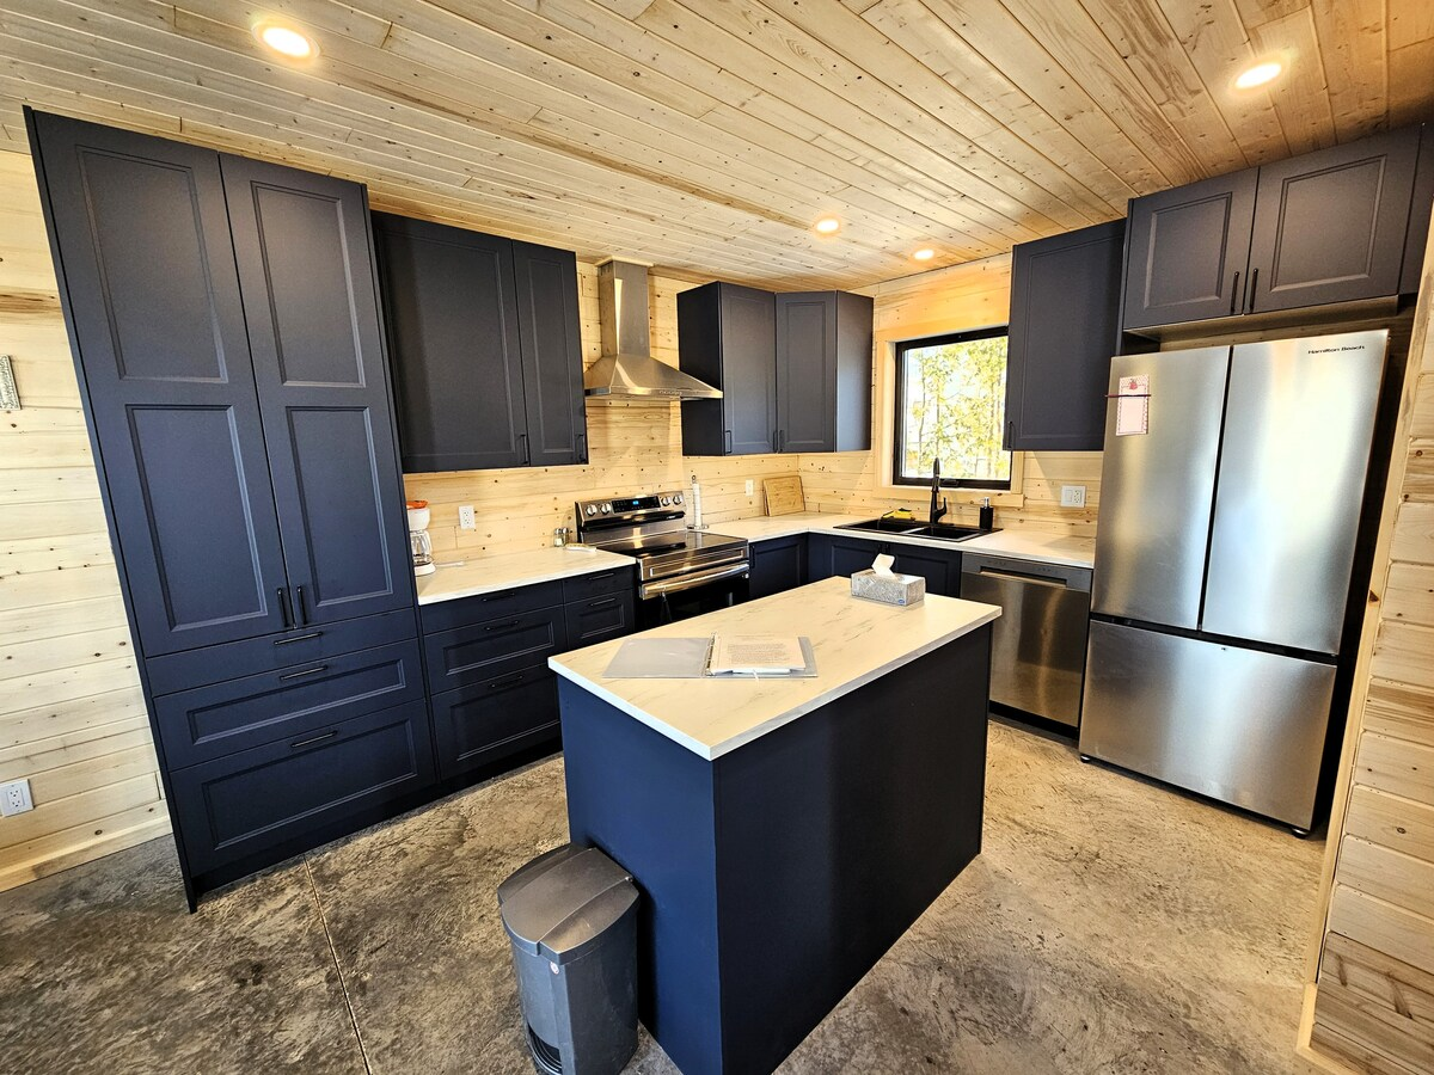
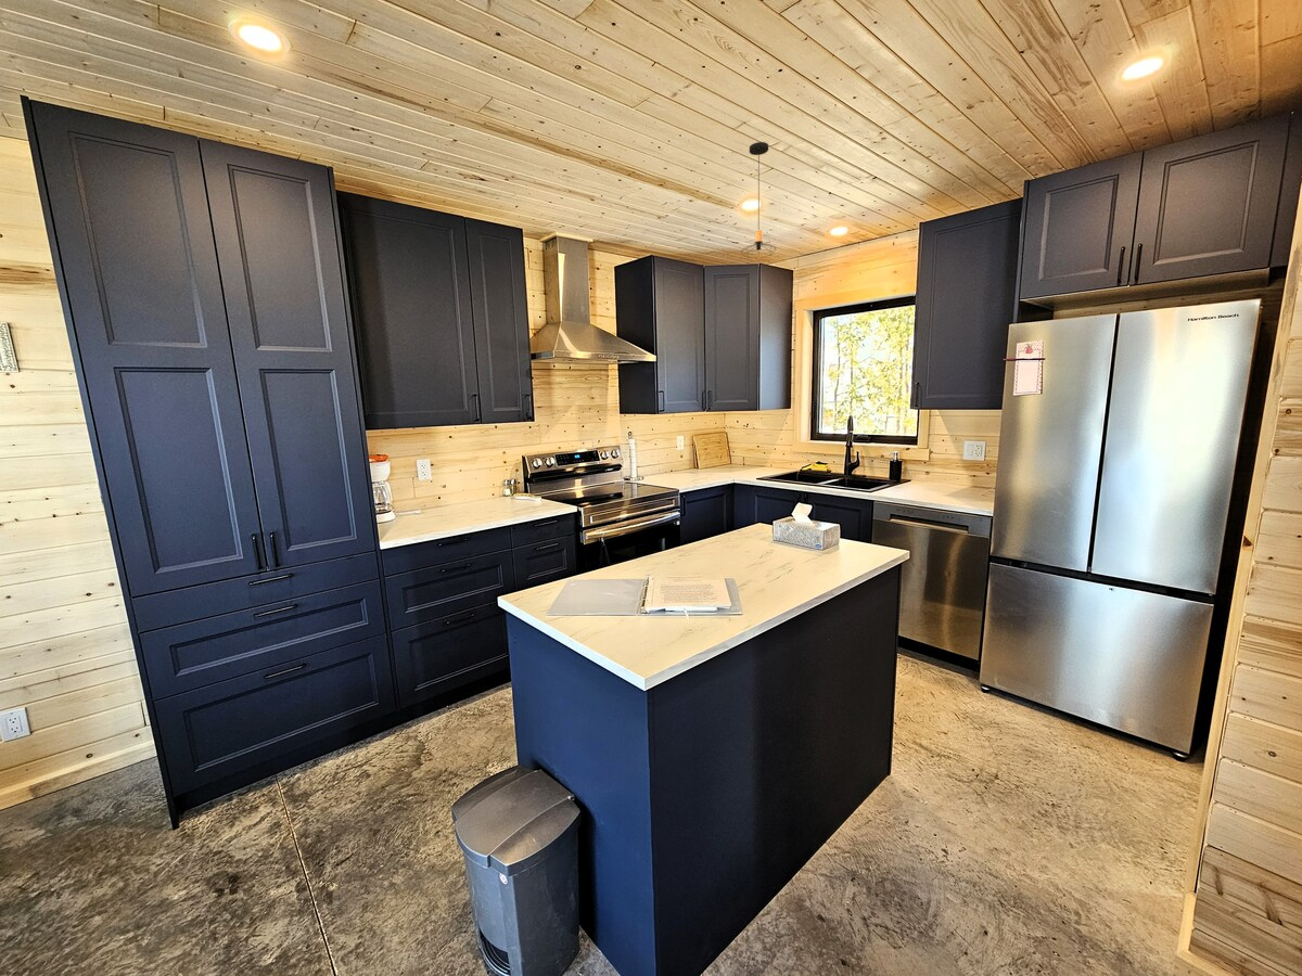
+ pendant light (758, 205)
